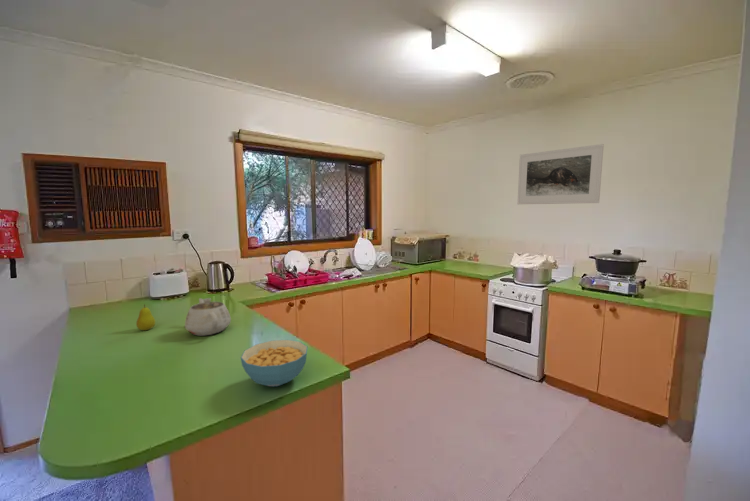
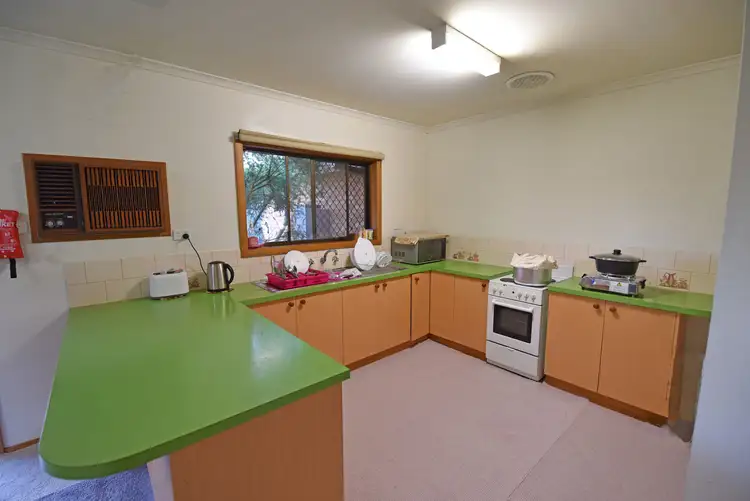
- teapot (207, 314)
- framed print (556, 177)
- fruit (145, 316)
- cereal bowl (275, 366)
